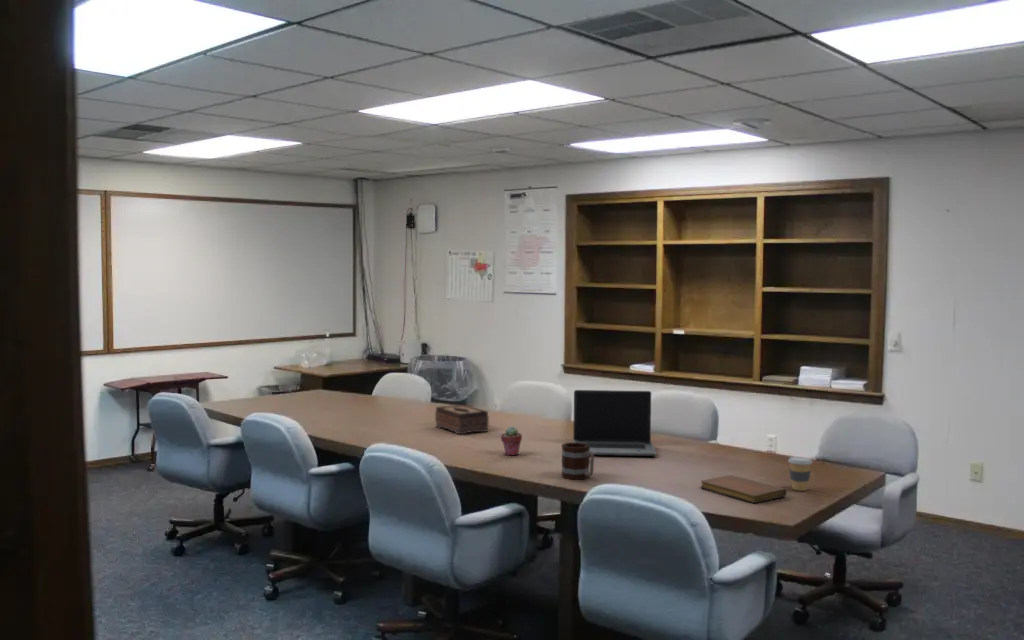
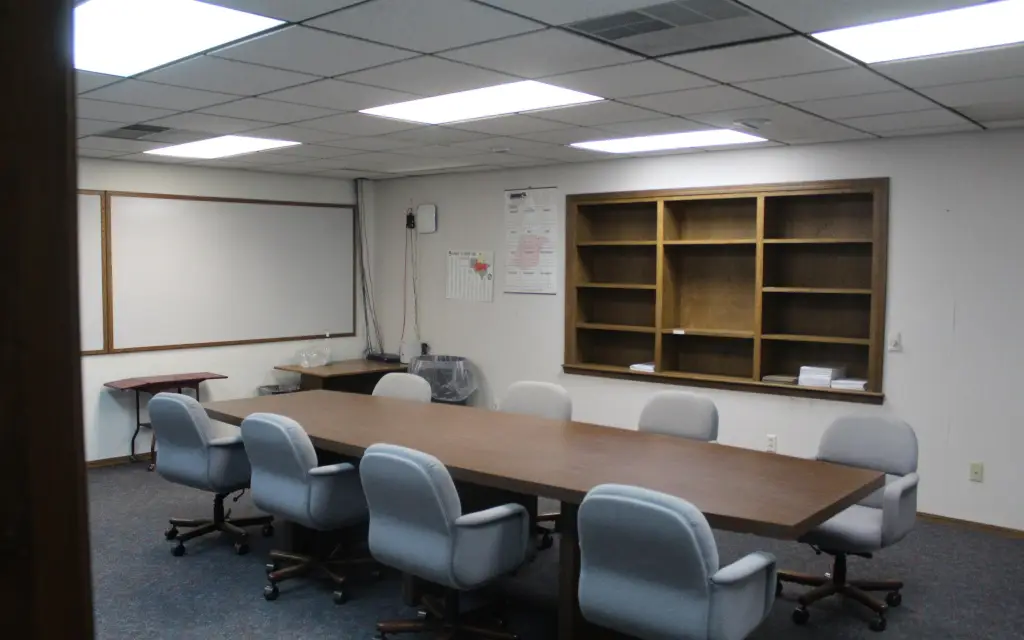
- mug (579, 462)
- laptop computer (613, 422)
- notebook (742, 488)
- tissue box (461, 419)
- potted succulent (511, 440)
- coffee cup (799, 473)
